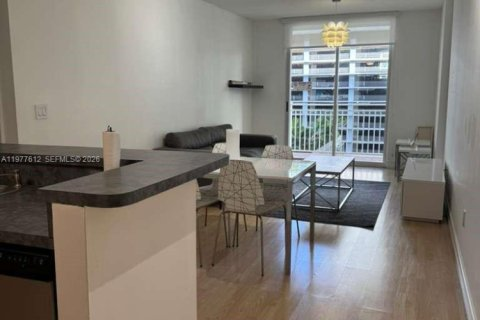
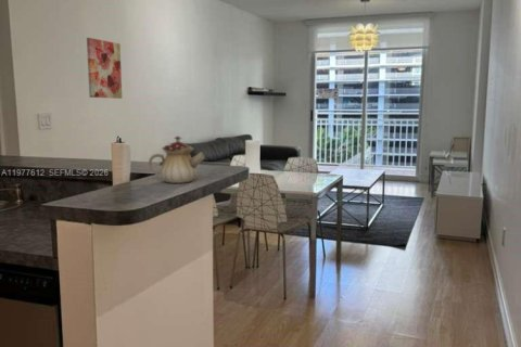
+ teapot (175, 158)
+ wall art (104, 69)
